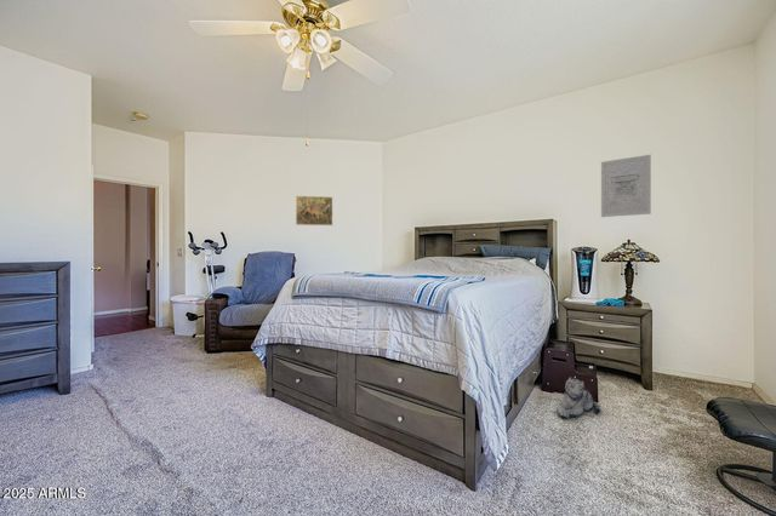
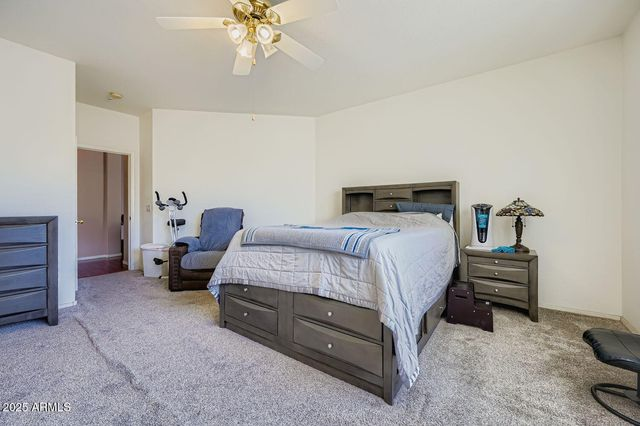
- wall art (624, 187)
- plush toy (578, 394)
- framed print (314, 211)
